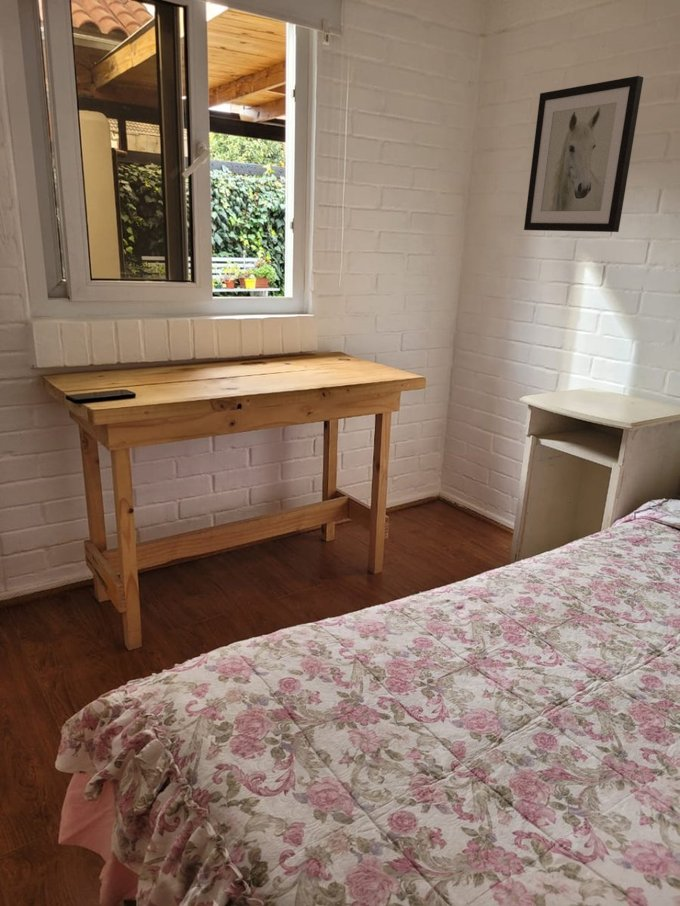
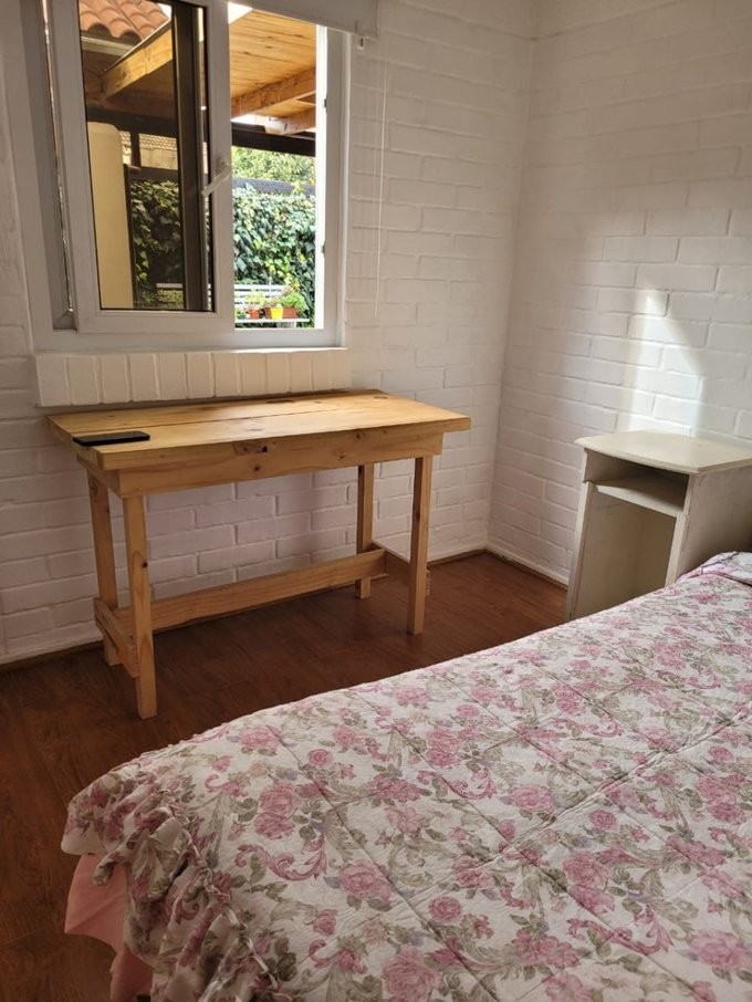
- wall art (578, 160)
